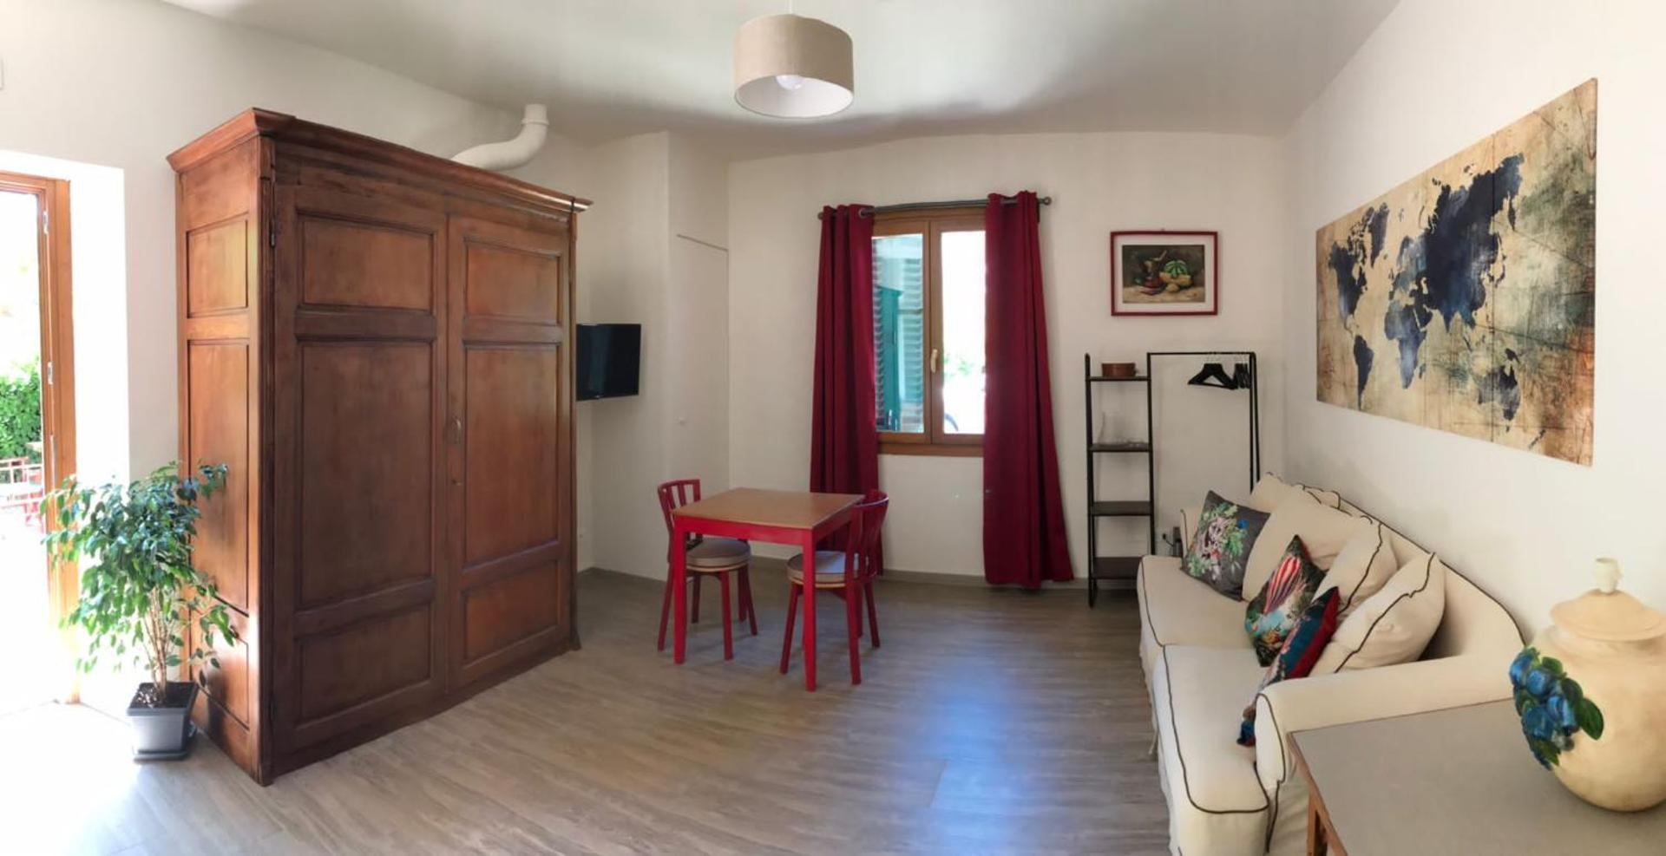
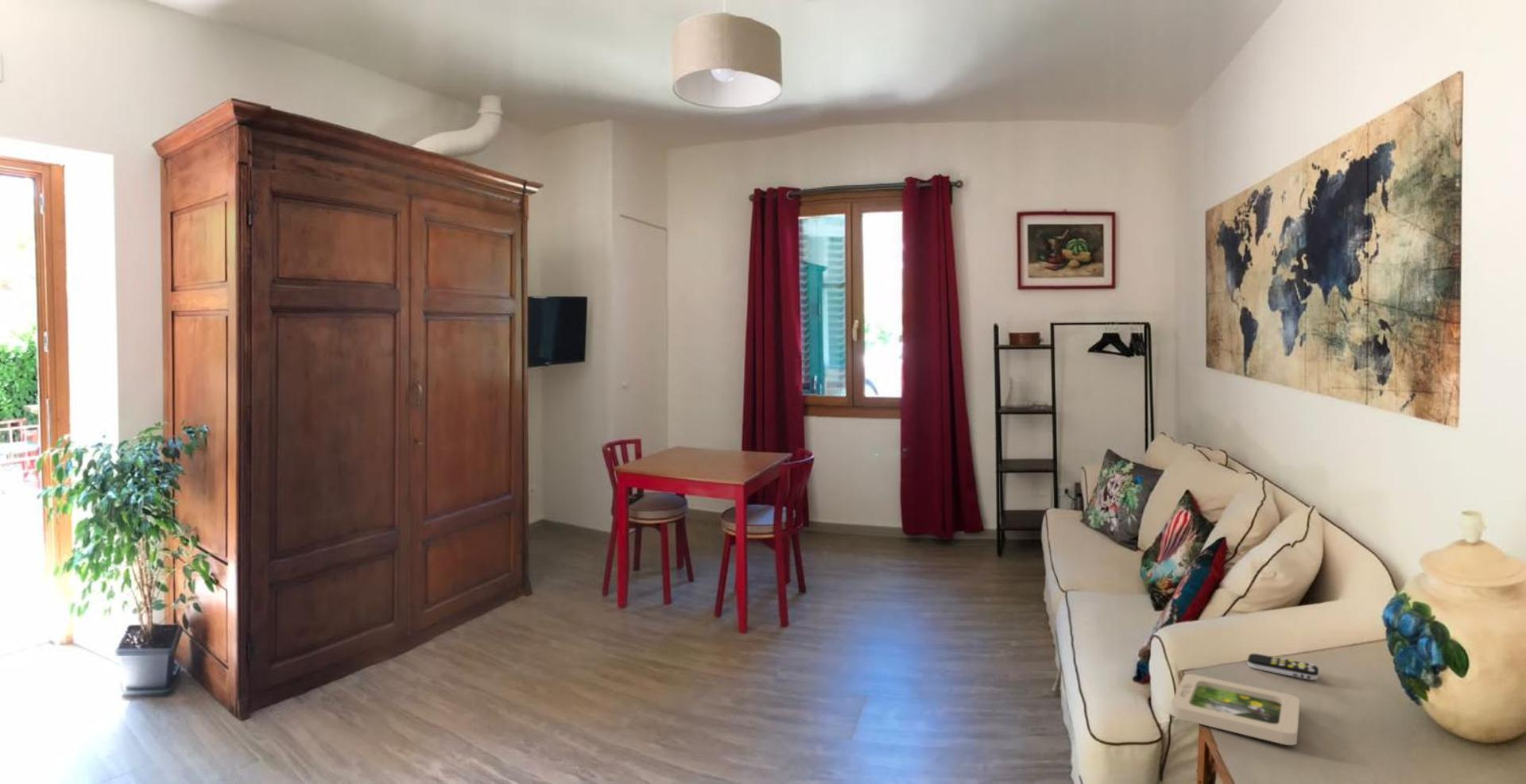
+ picture frame (1235, 706)
+ remote control (1282, 666)
